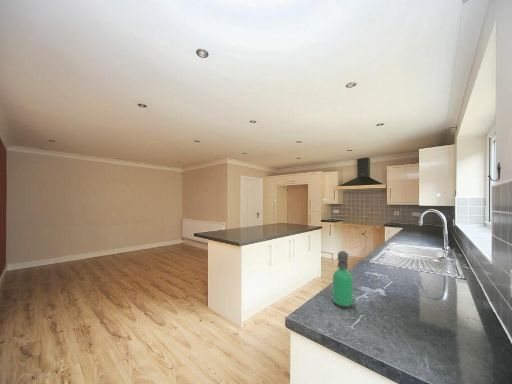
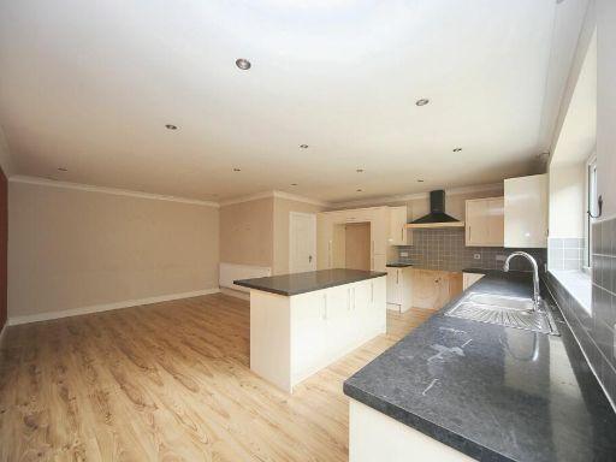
- soap dispenser (343, 276)
